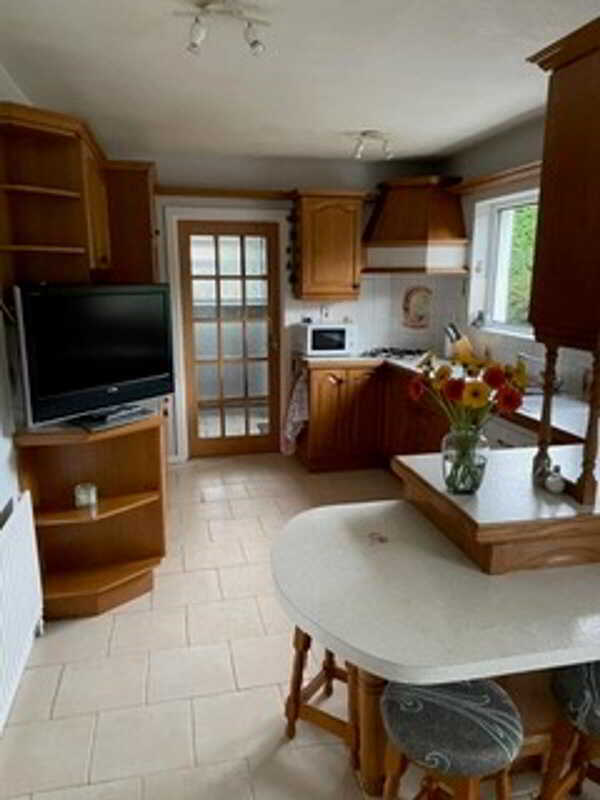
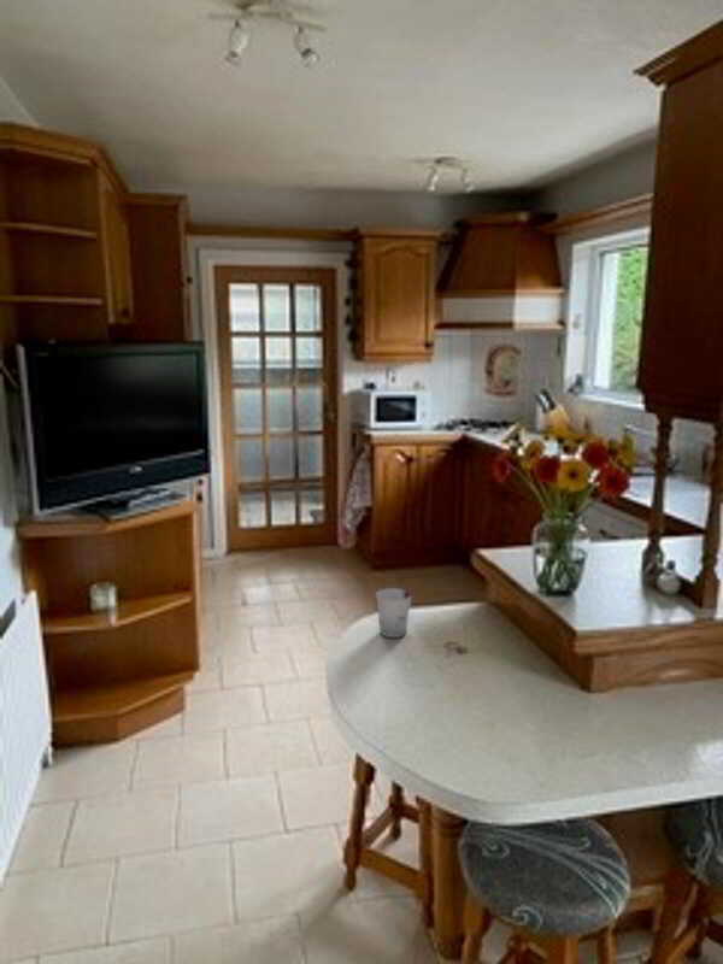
+ cup (396, 611)
